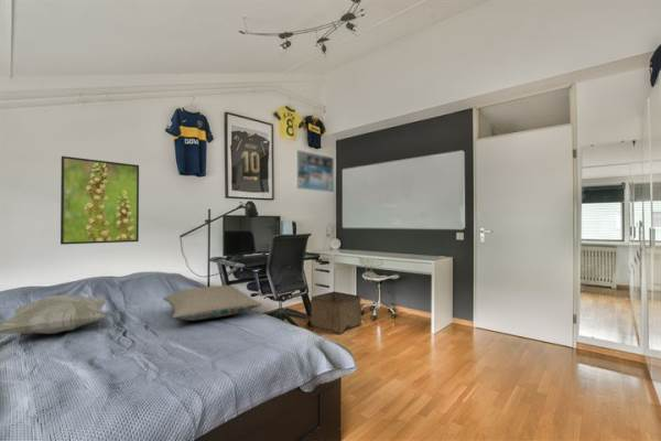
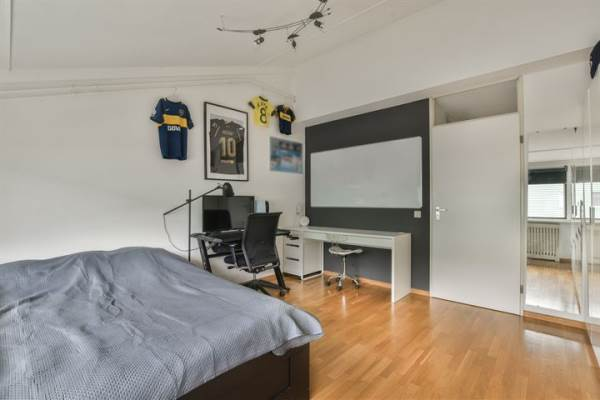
- decorative pillow (58, 313)
- storage bin (336, 311)
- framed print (102, 202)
- pillow (210, 301)
